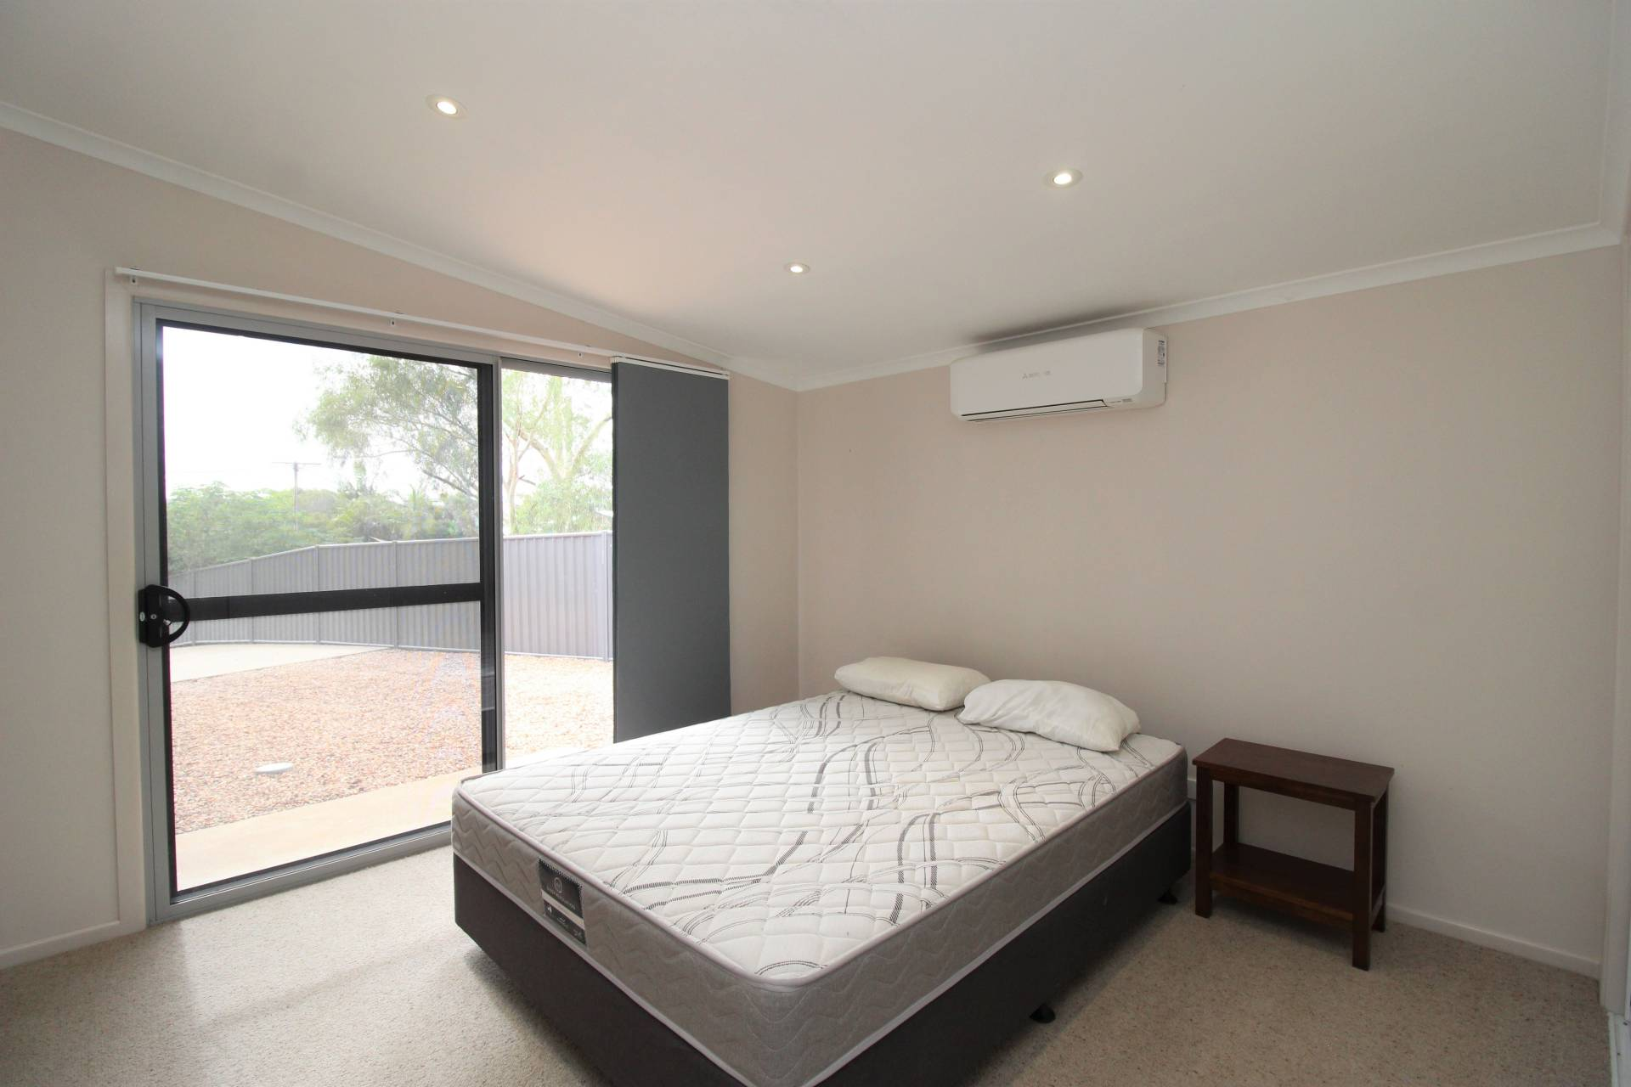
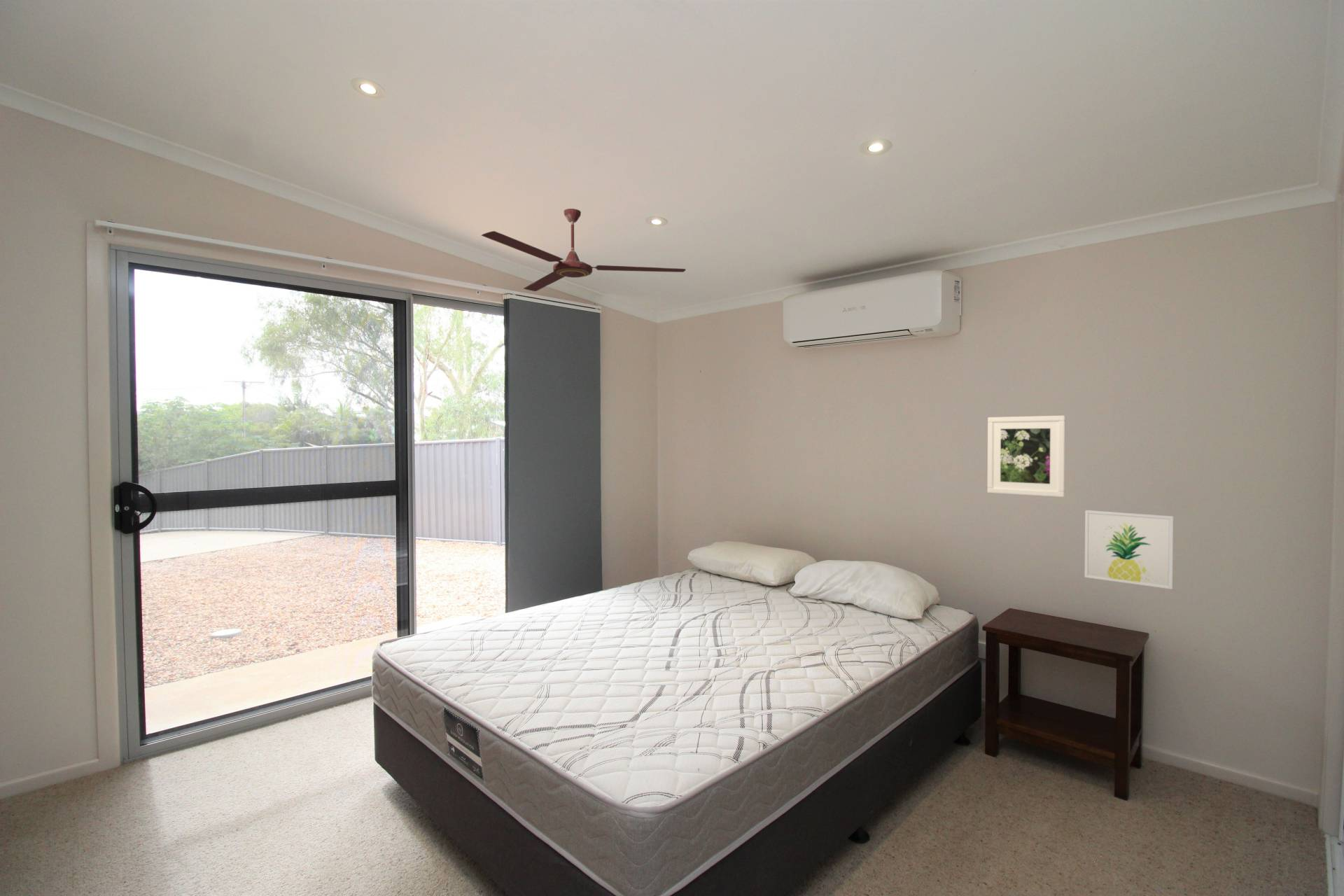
+ ceiling fan (576, 253)
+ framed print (1025, 455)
+ wall art (1127, 547)
